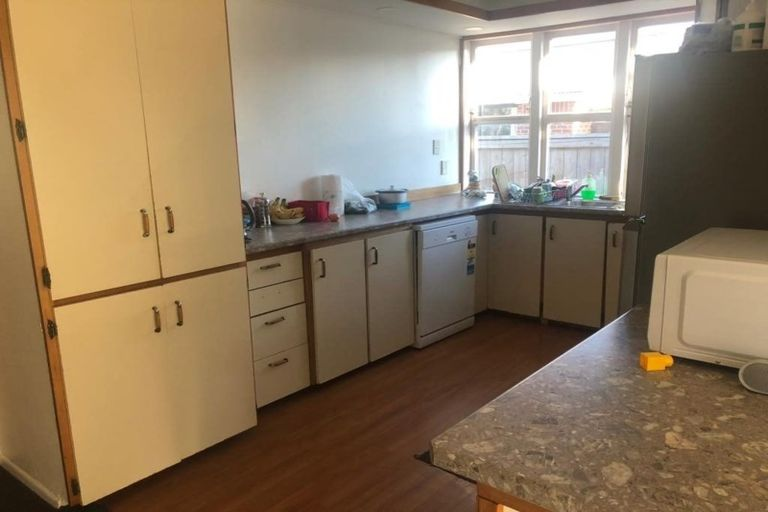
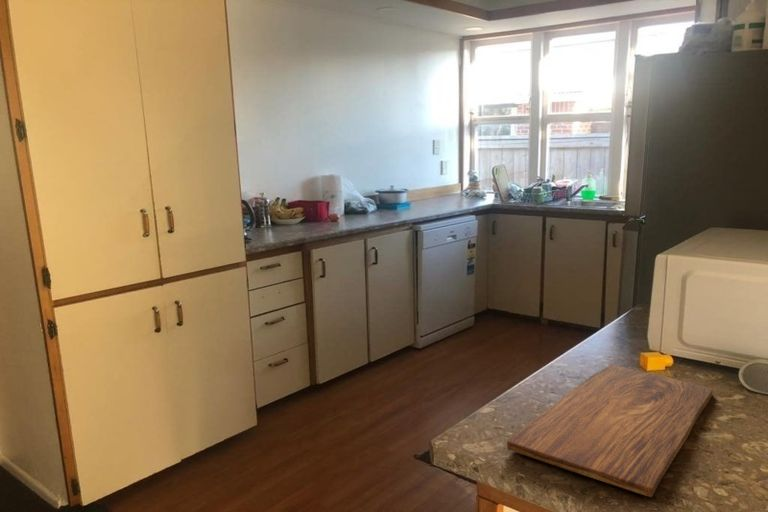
+ cutting board (620, 415)
